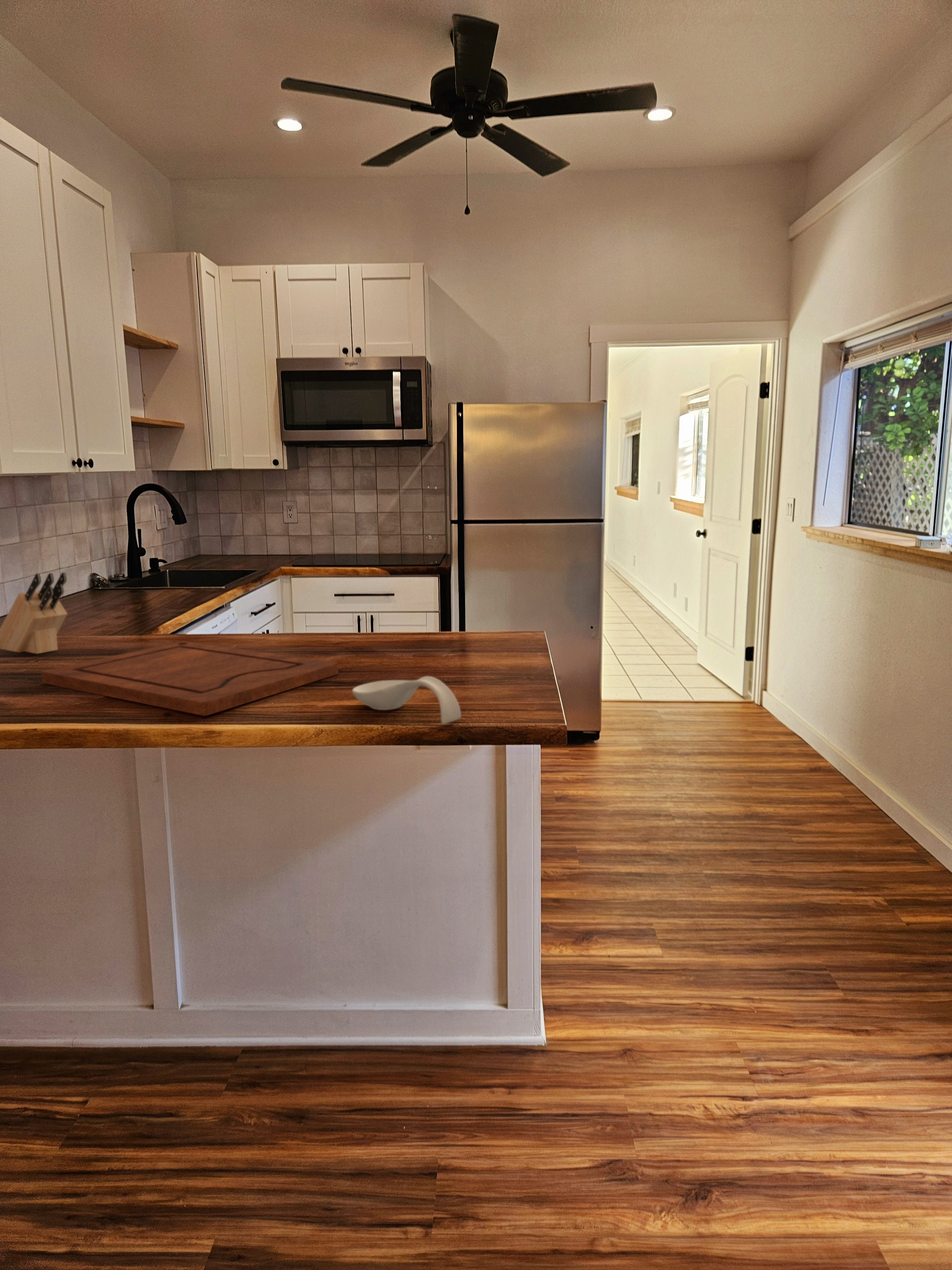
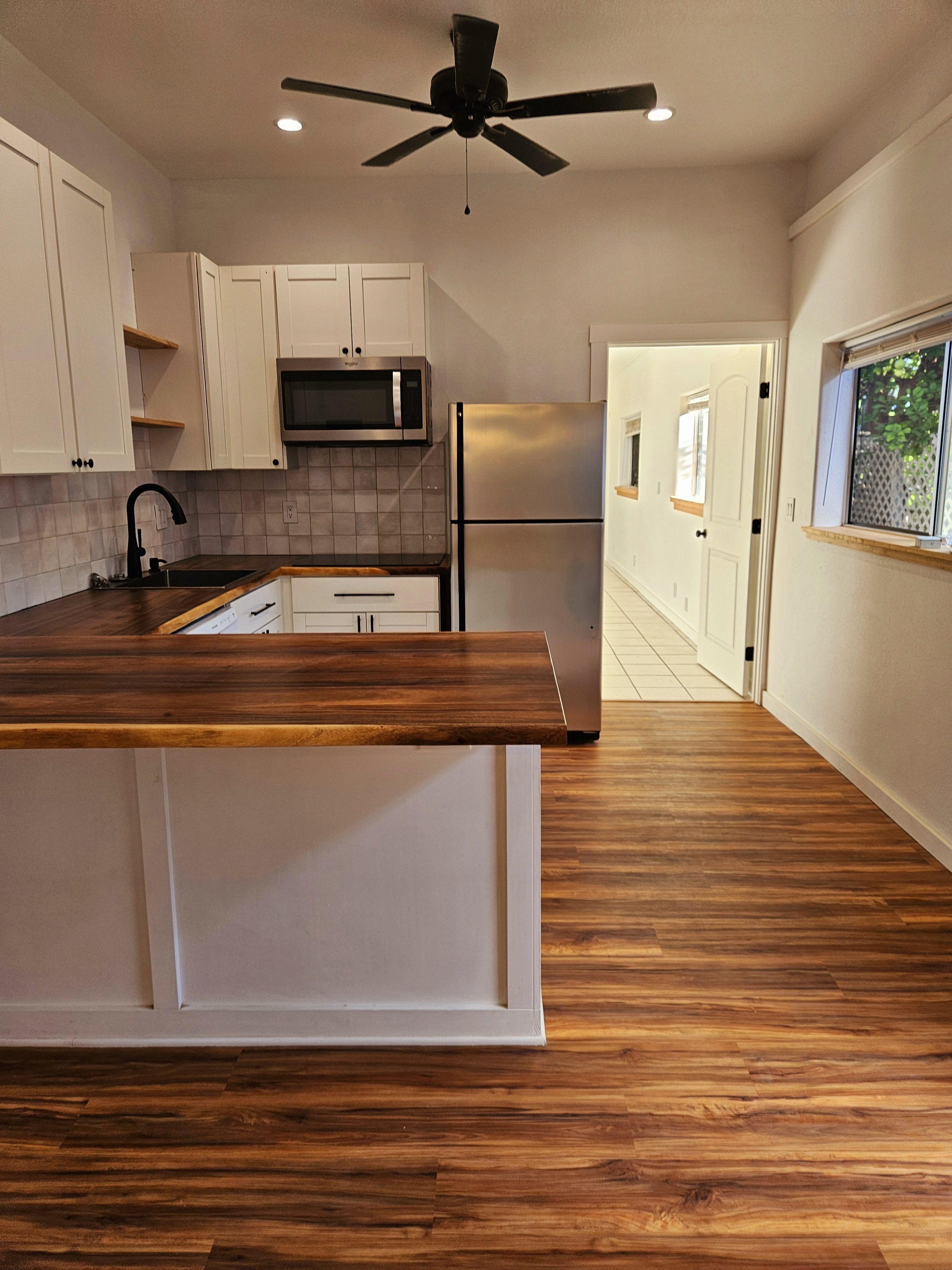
- cutting board (192, 672)
- spoon rest (406, 692)
- knife block (31, 610)
